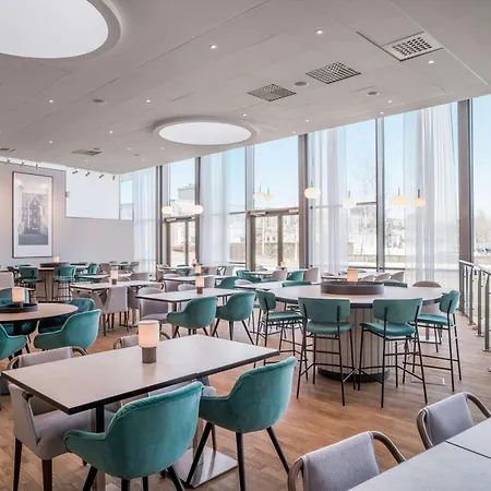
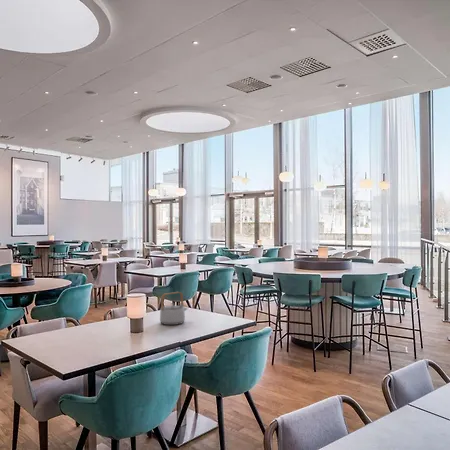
+ teapot (174, 307)
